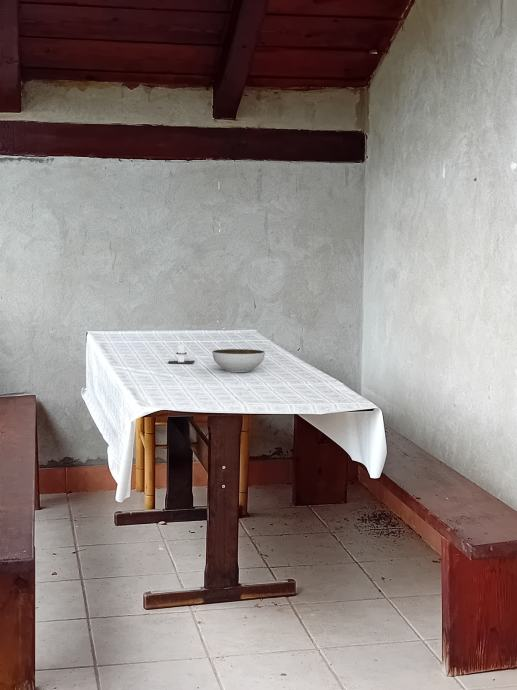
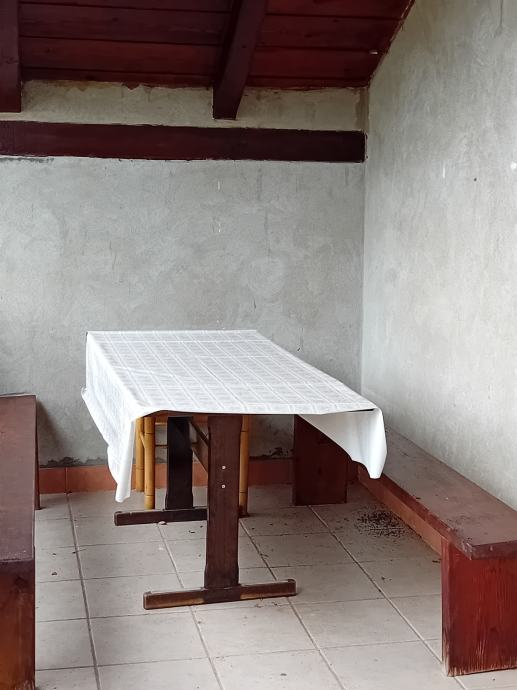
- architectural model (181, 353)
- soup bowl (238, 361)
